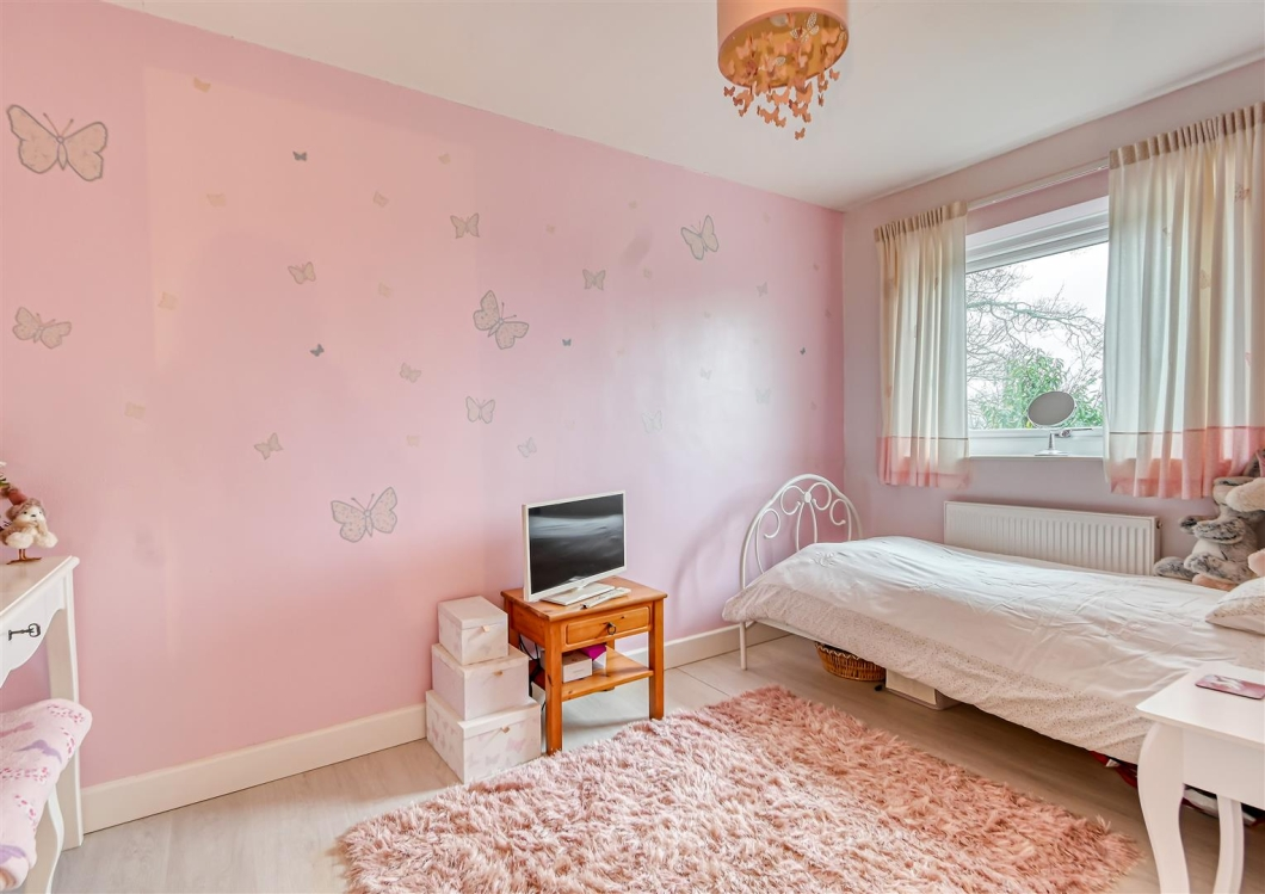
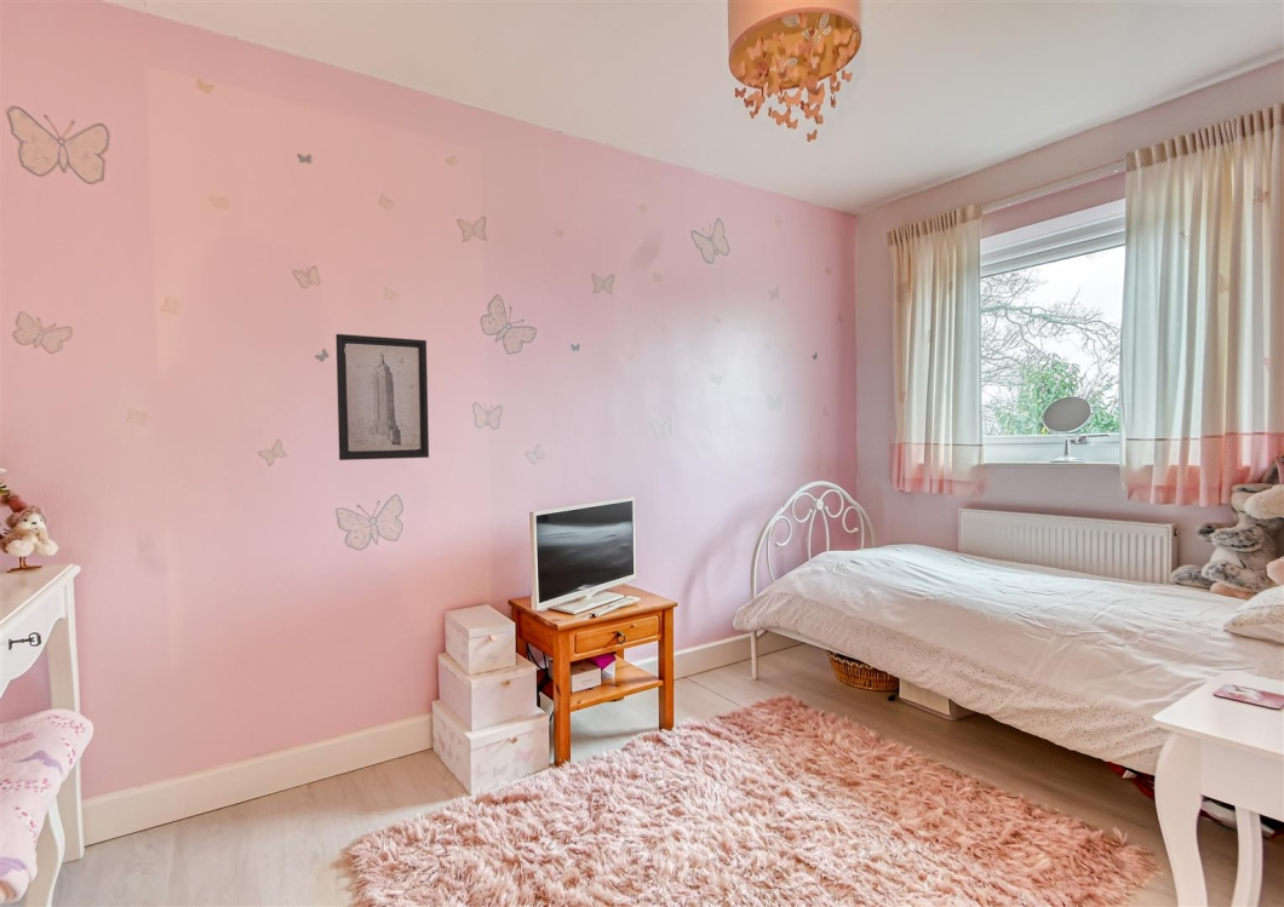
+ wall art (384, 397)
